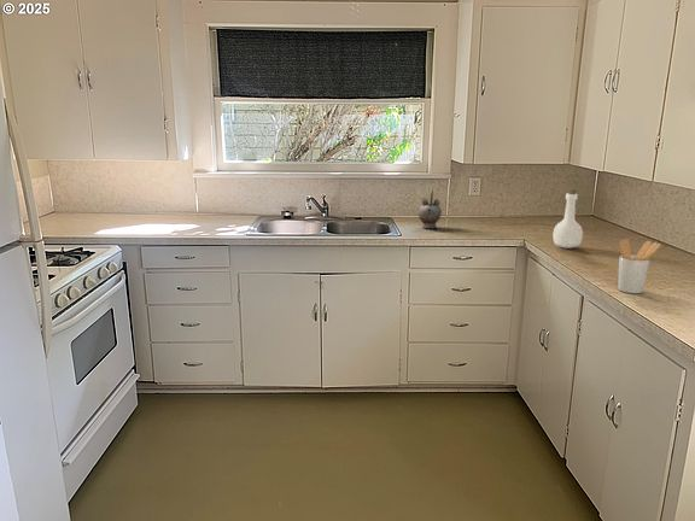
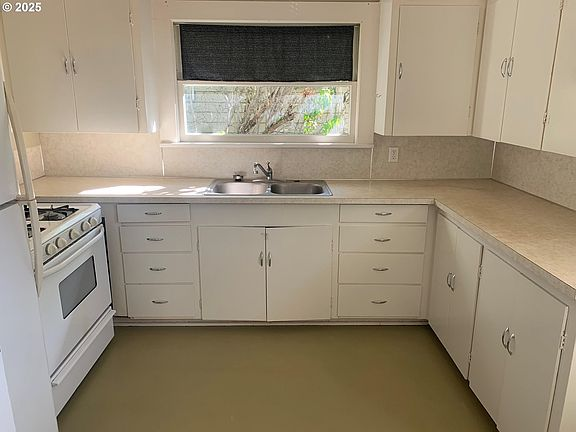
- bottle (568, 218)
- utensil holder (638, 265)
- teapot (430, 209)
